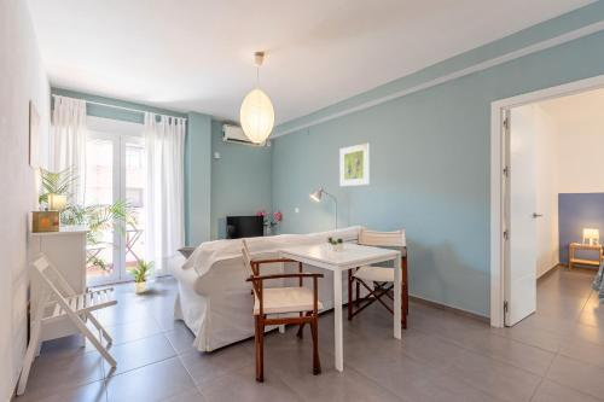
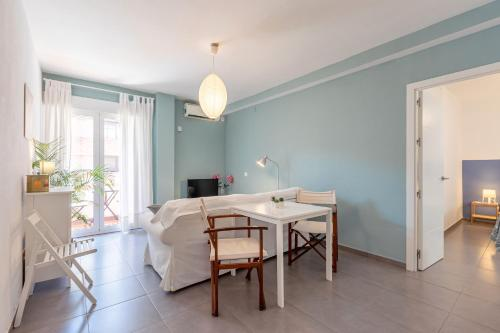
- potted plant (141, 276)
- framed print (353, 165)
